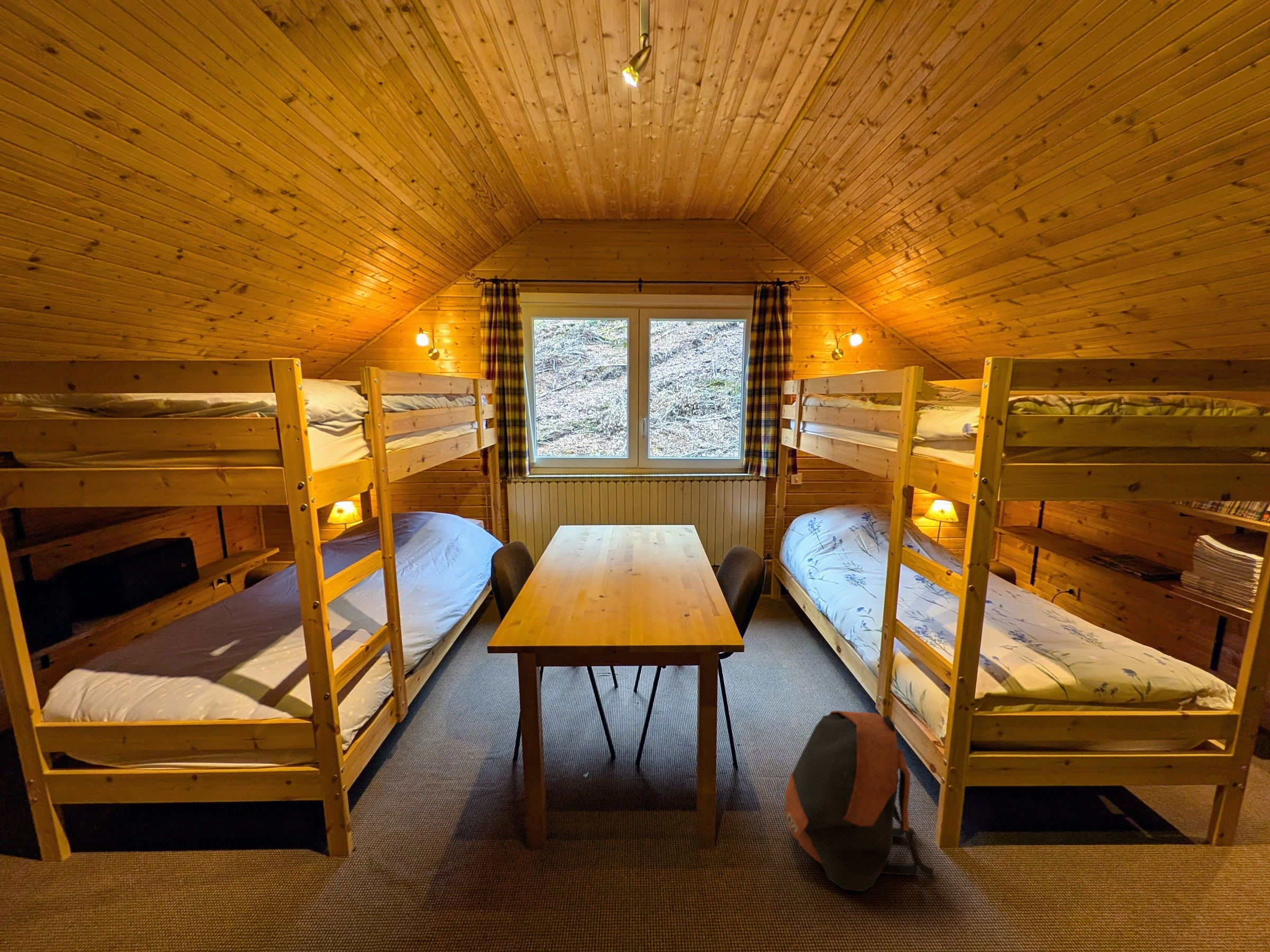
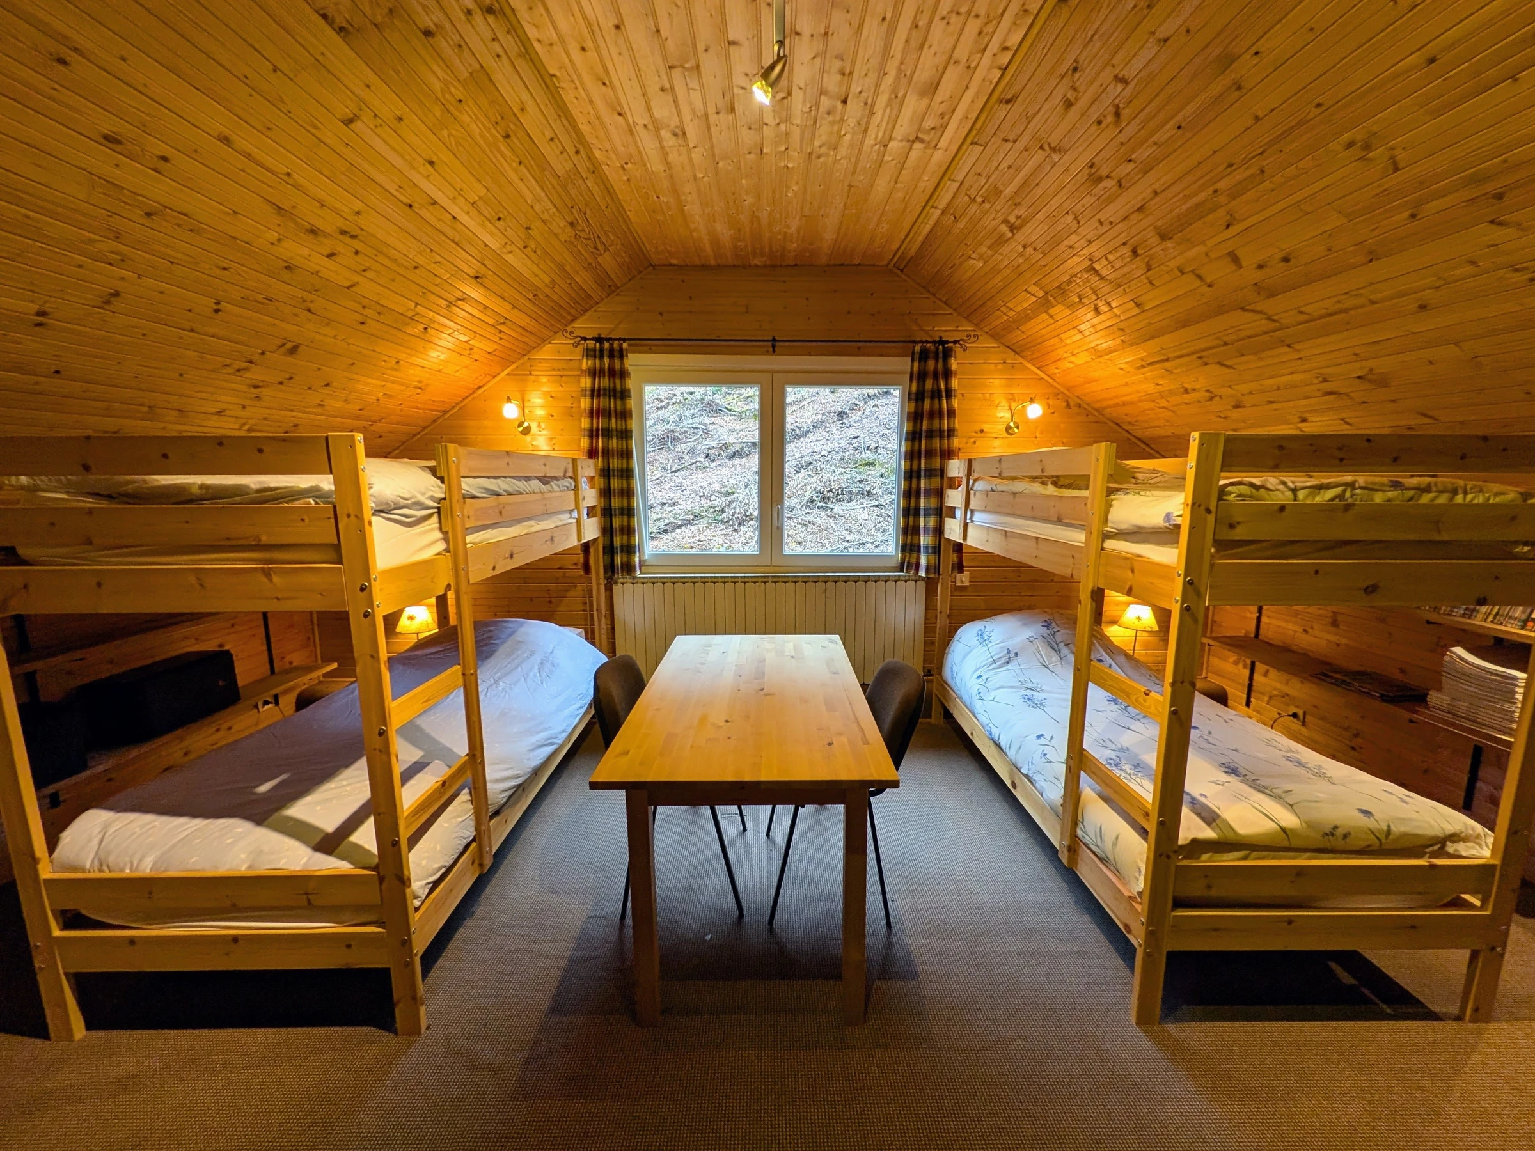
- backpack (857, 781)
